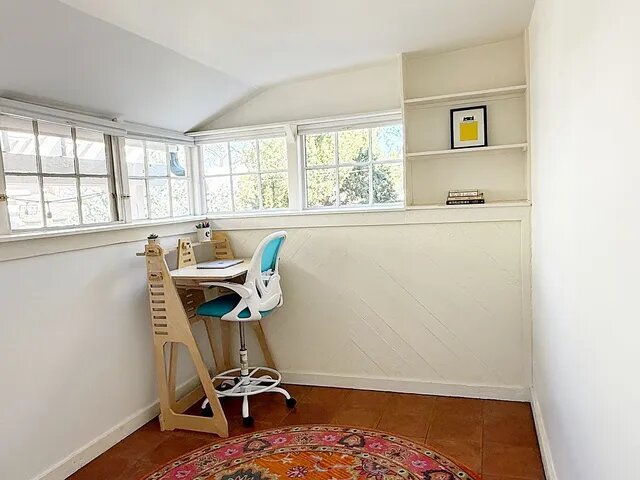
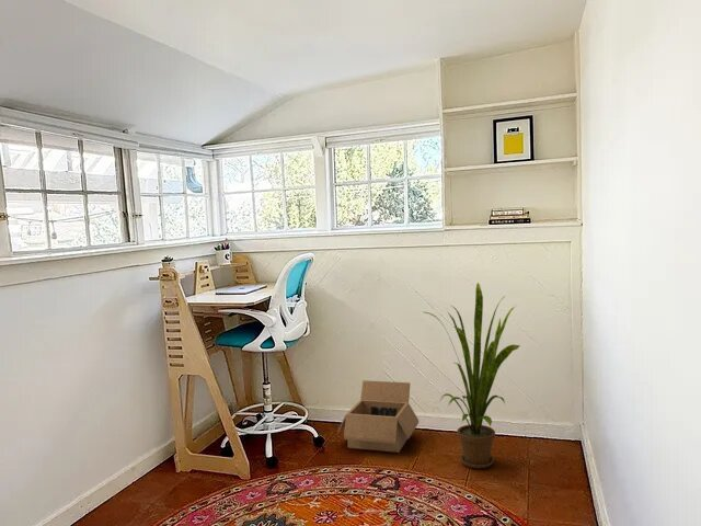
+ box (378, 415)
+ house plant (471, 374)
